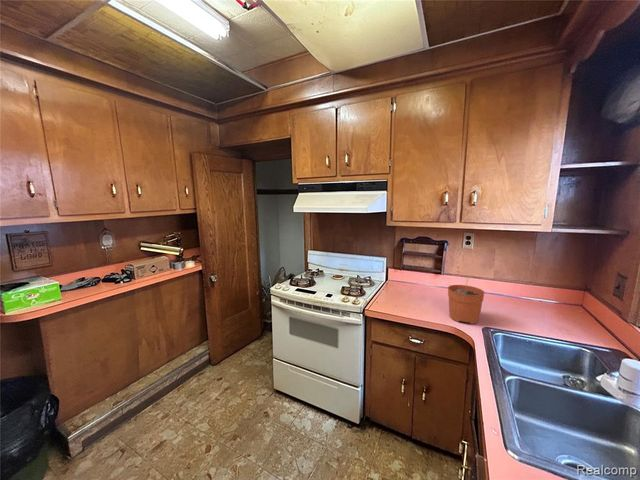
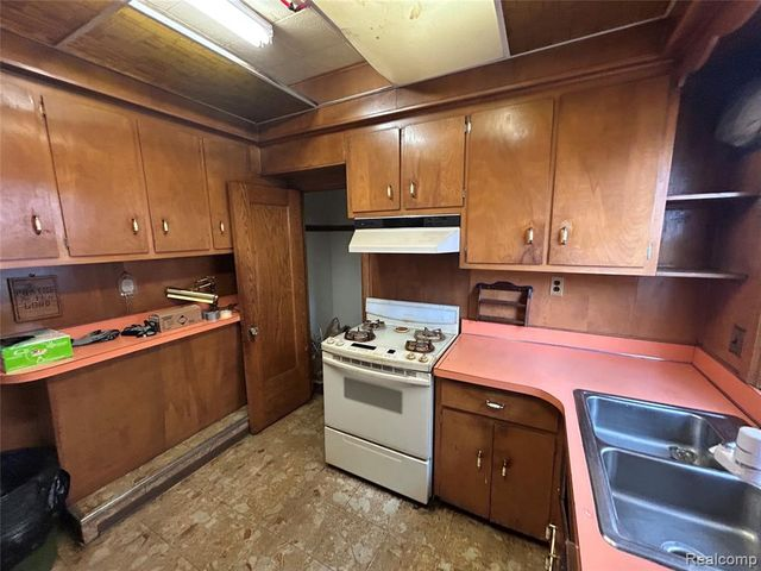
- plant pot (465, 296)
